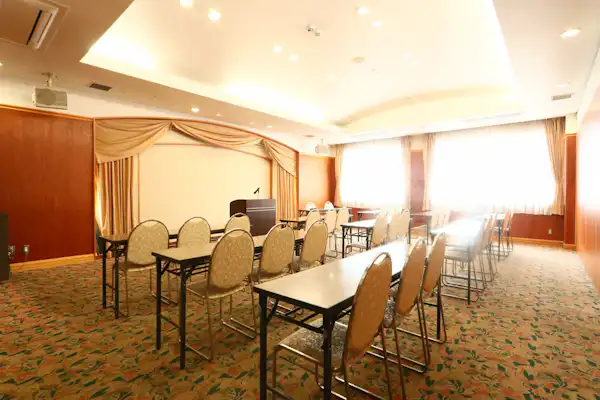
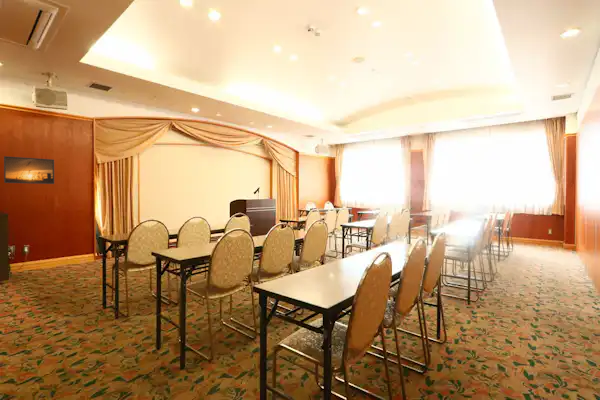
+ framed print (30, 170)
